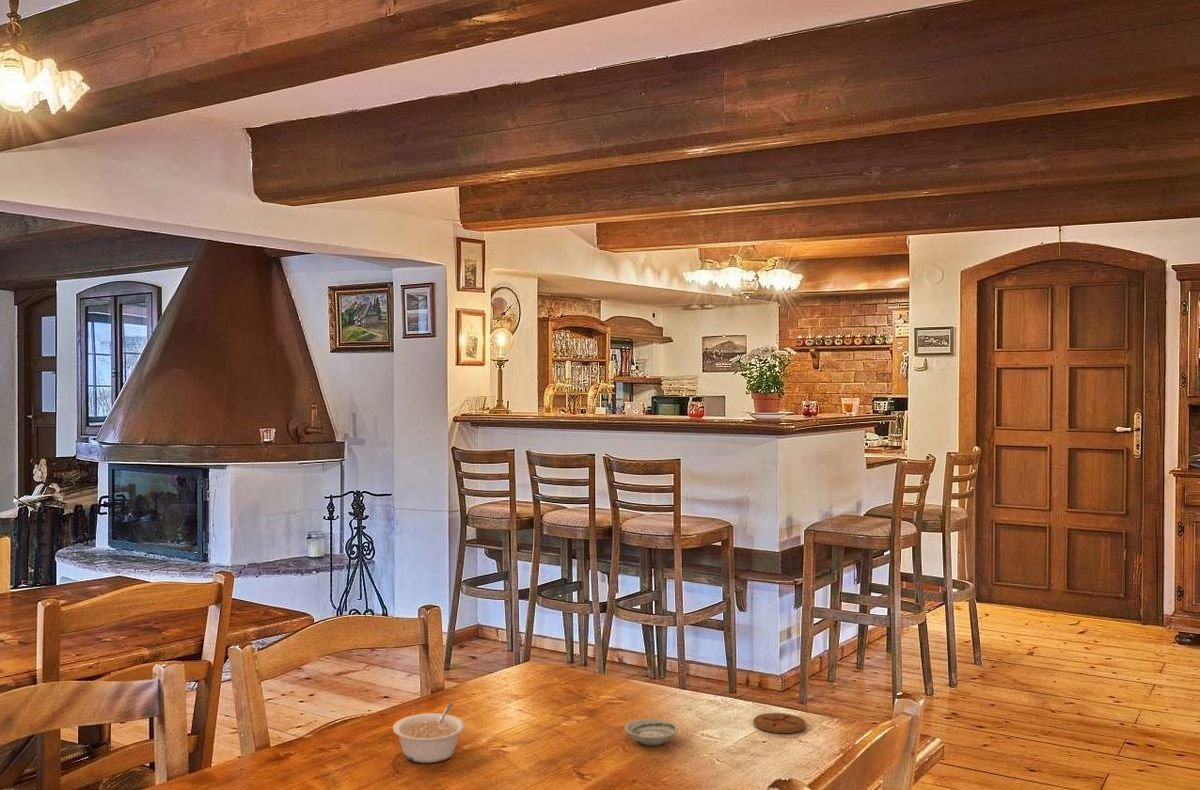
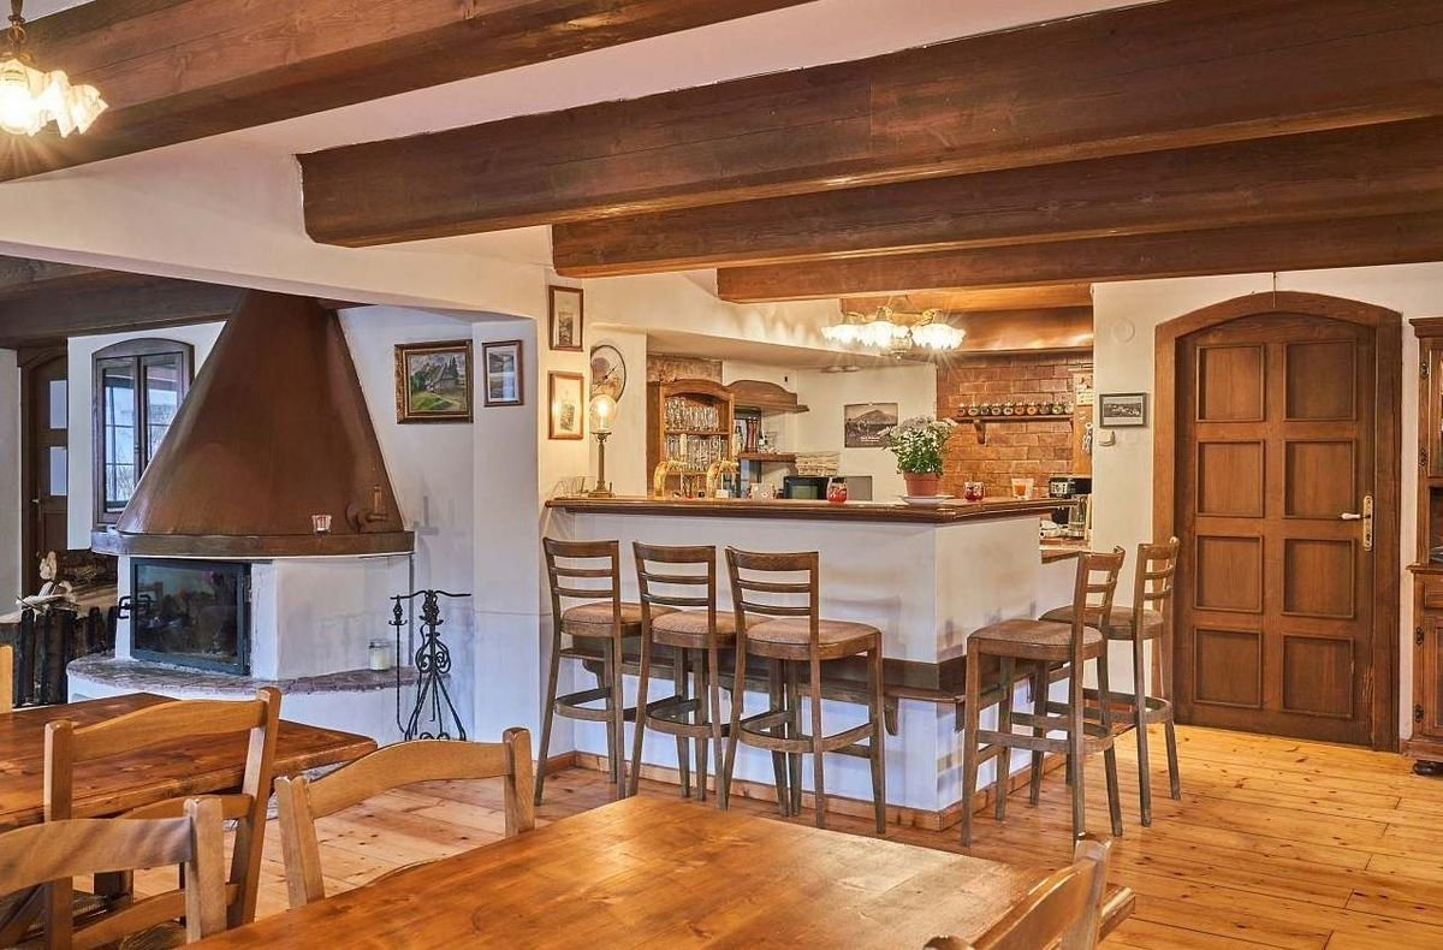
- legume (428, 735)
- coaster (779, 722)
- saucer (651, 733)
